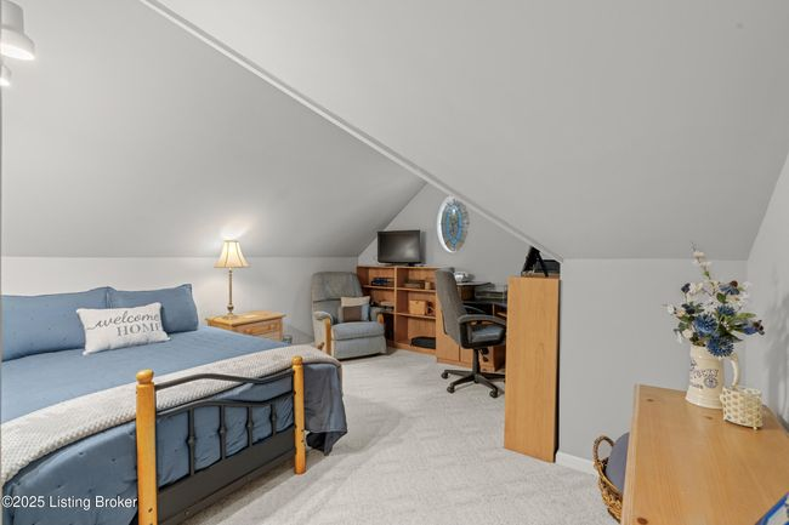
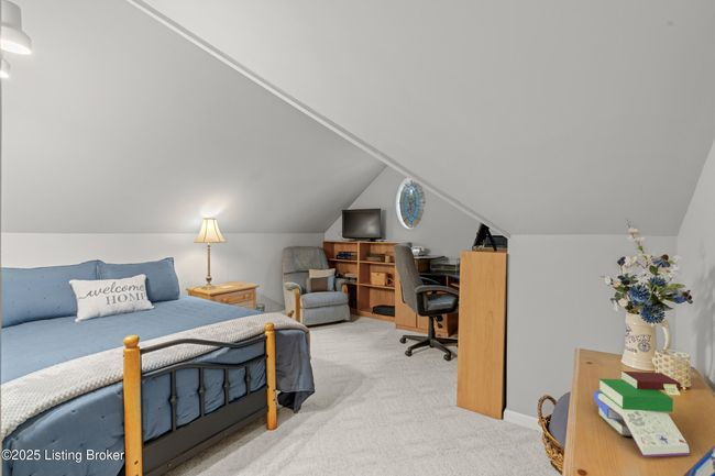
+ book (646, 408)
